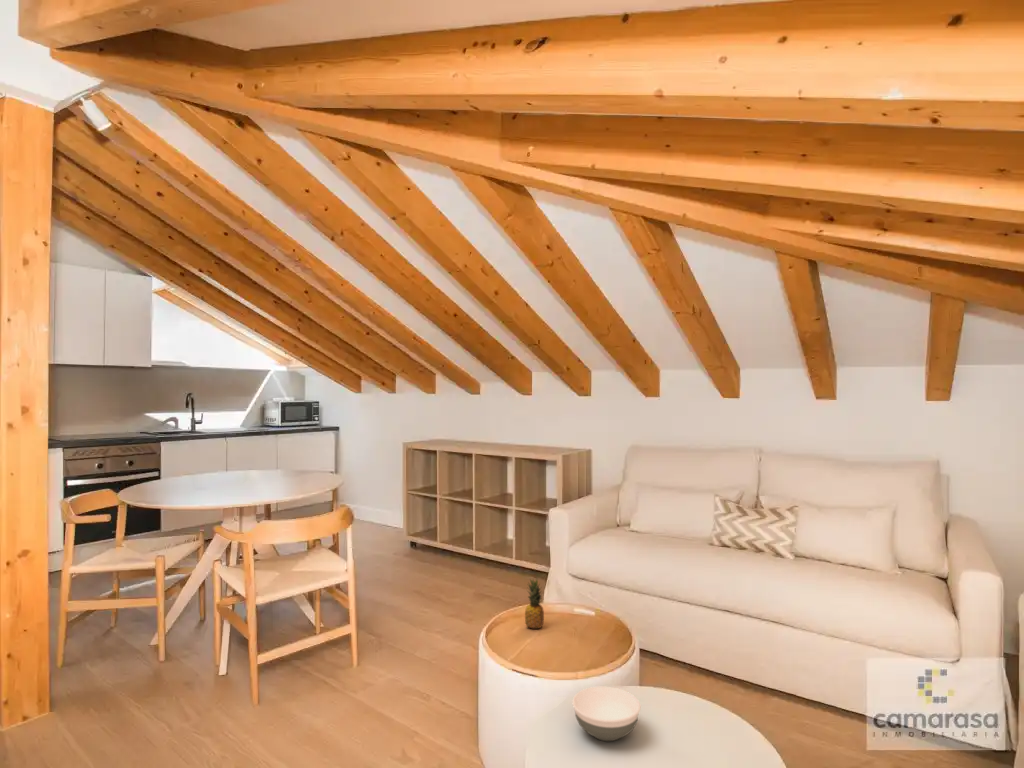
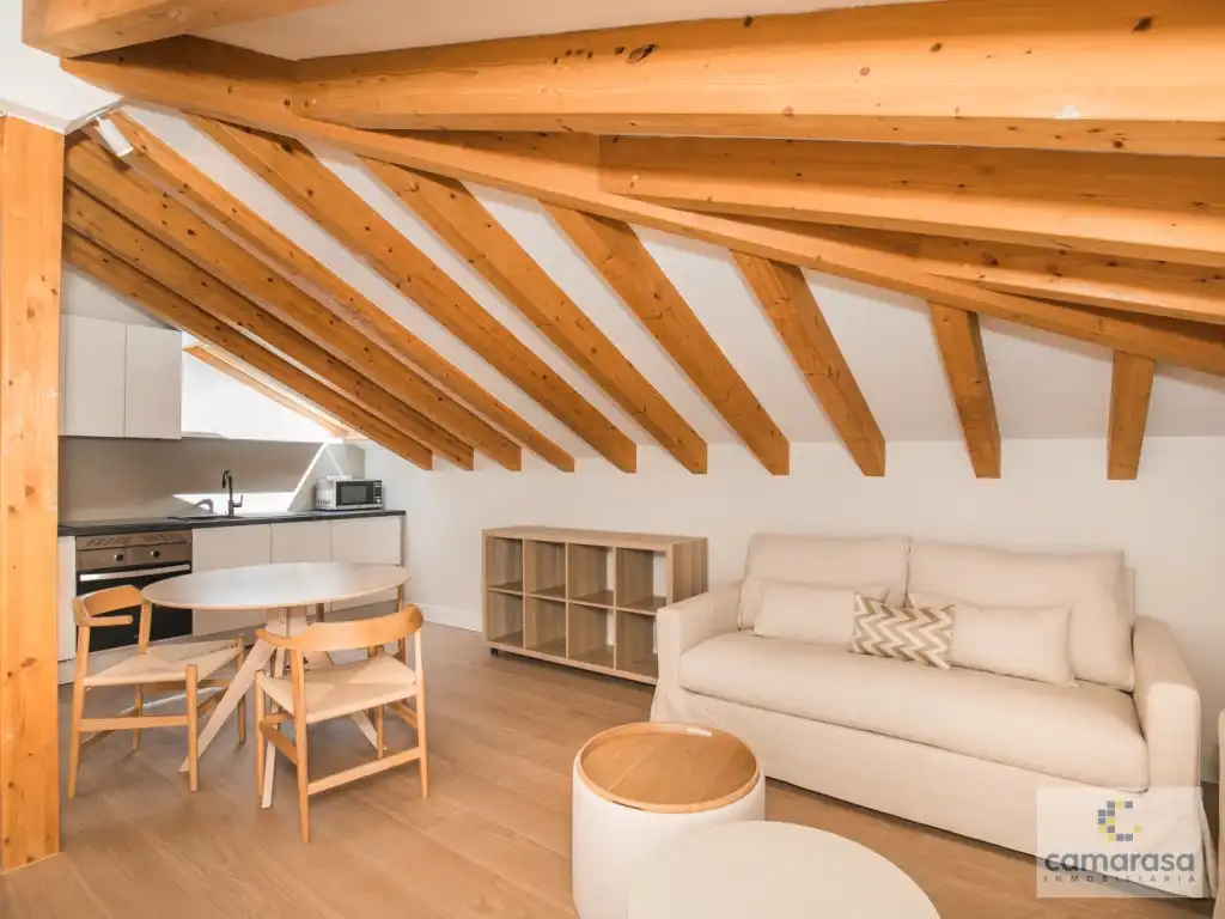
- bowl (606, 717)
- fruit (534, 602)
